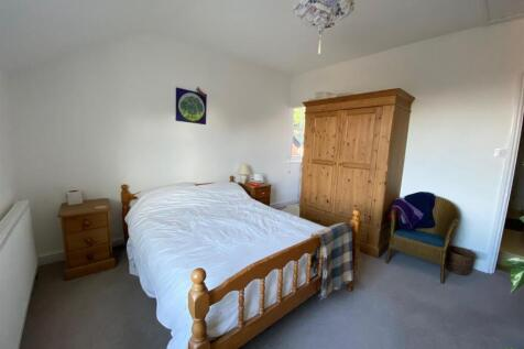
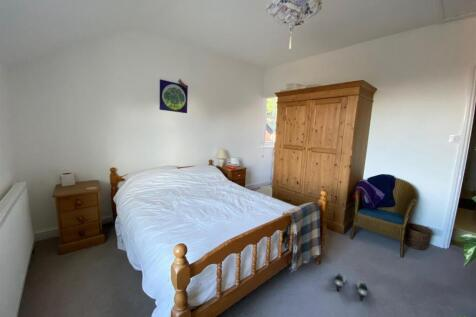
+ slippers (356, 284)
